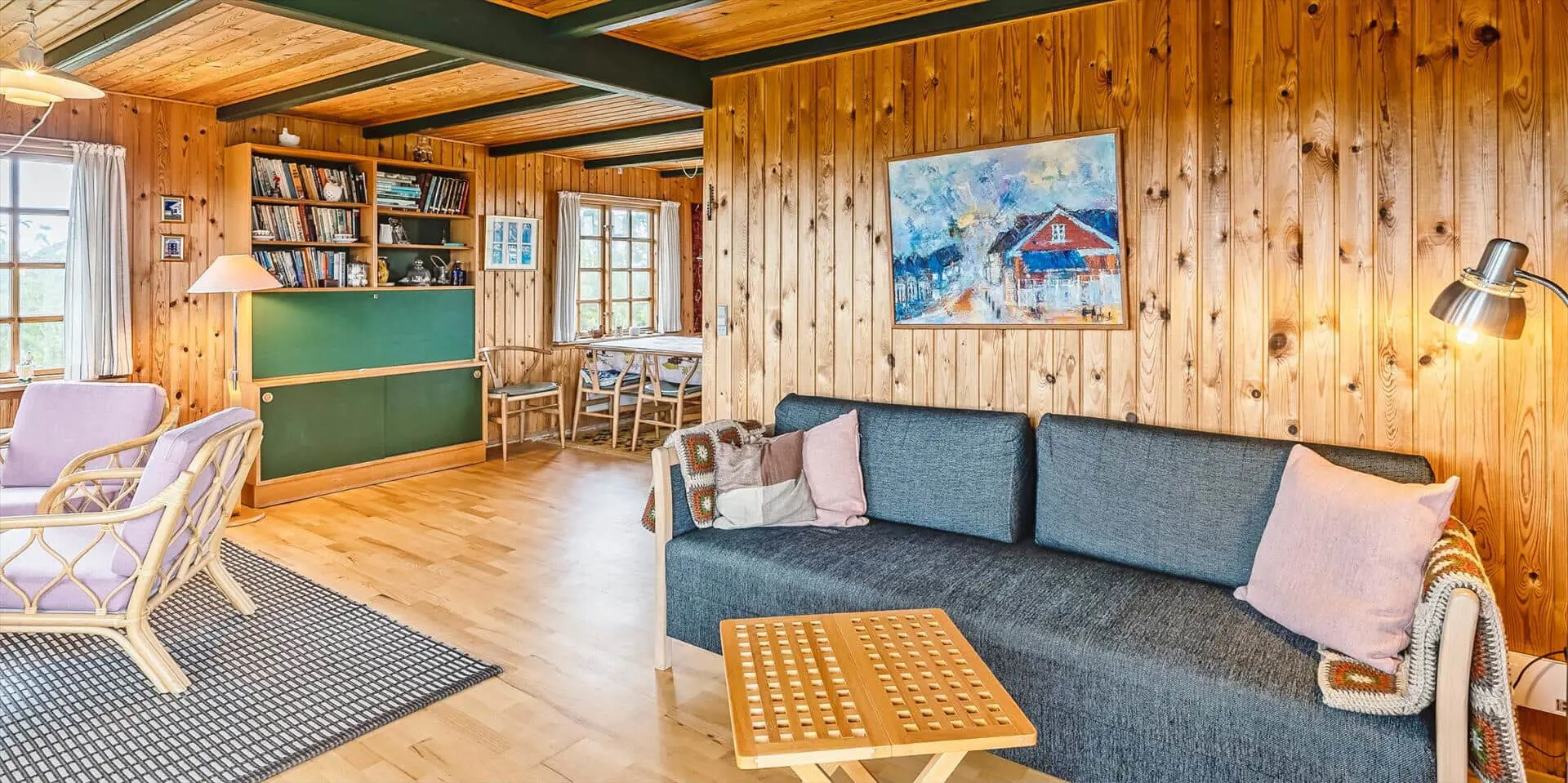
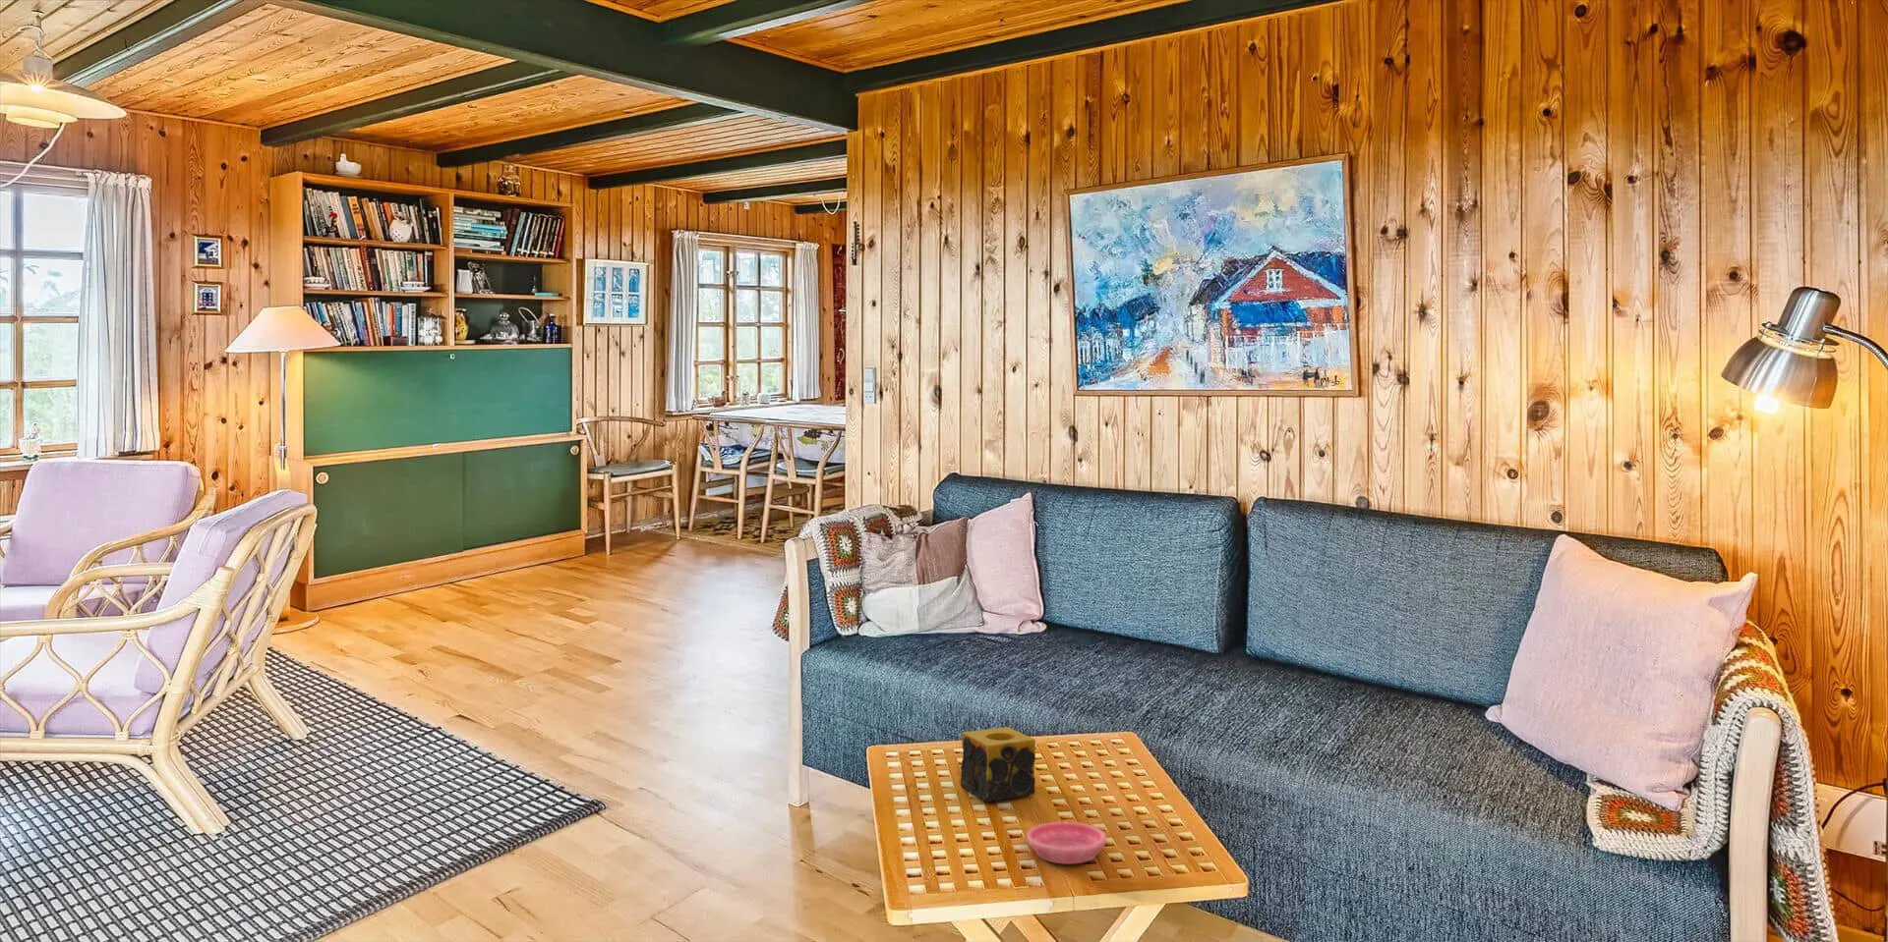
+ saucer (1066, 843)
+ candle (997, 763)
